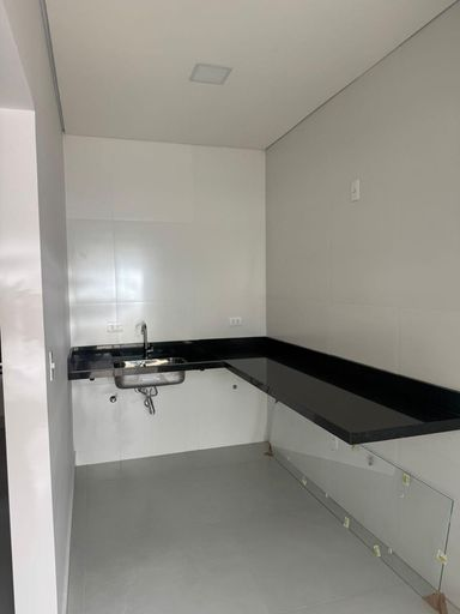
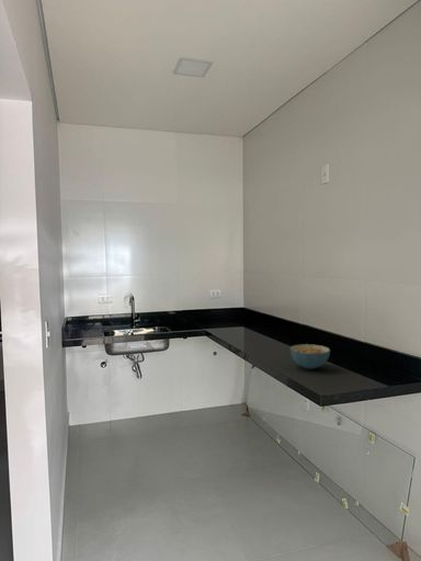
+ cereal bowl (309, 357)
